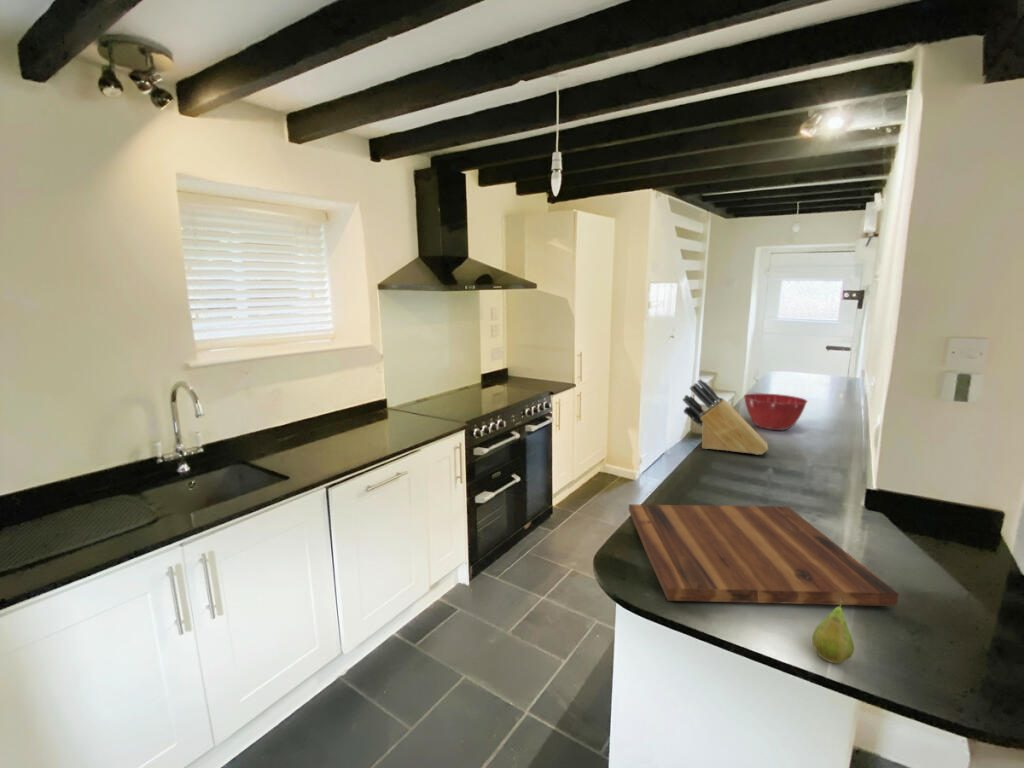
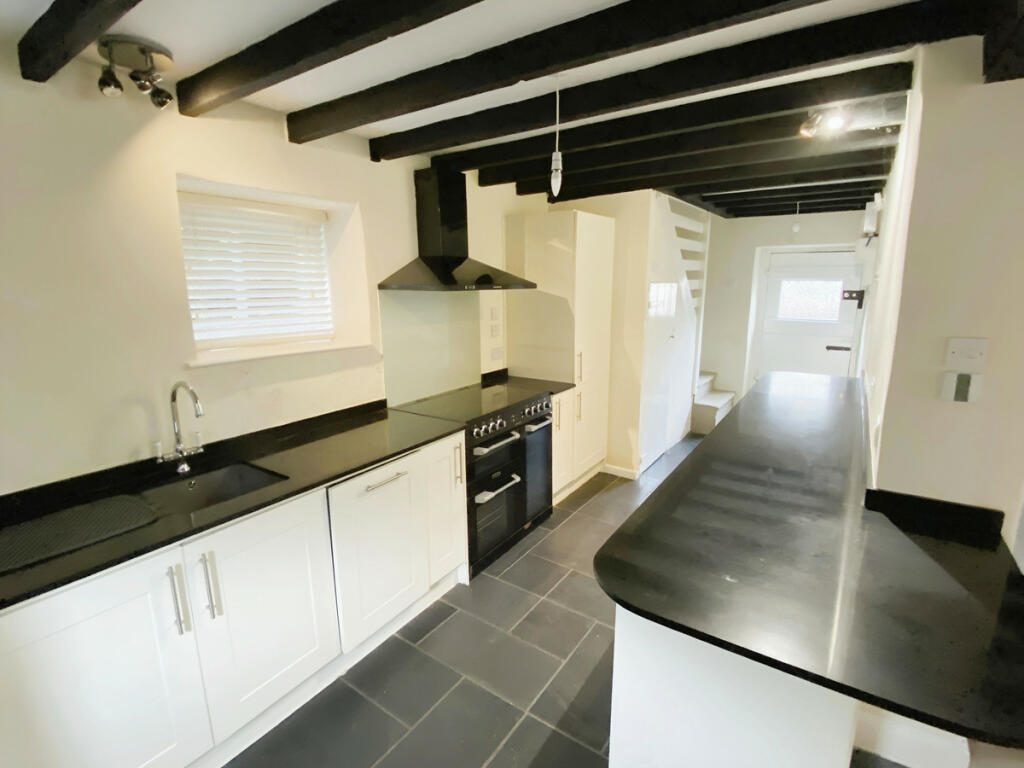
- cutting board (737, 545)
- mixing bowl (773, 412)
- knife block (724, 414)
- fruit (833, 630)
